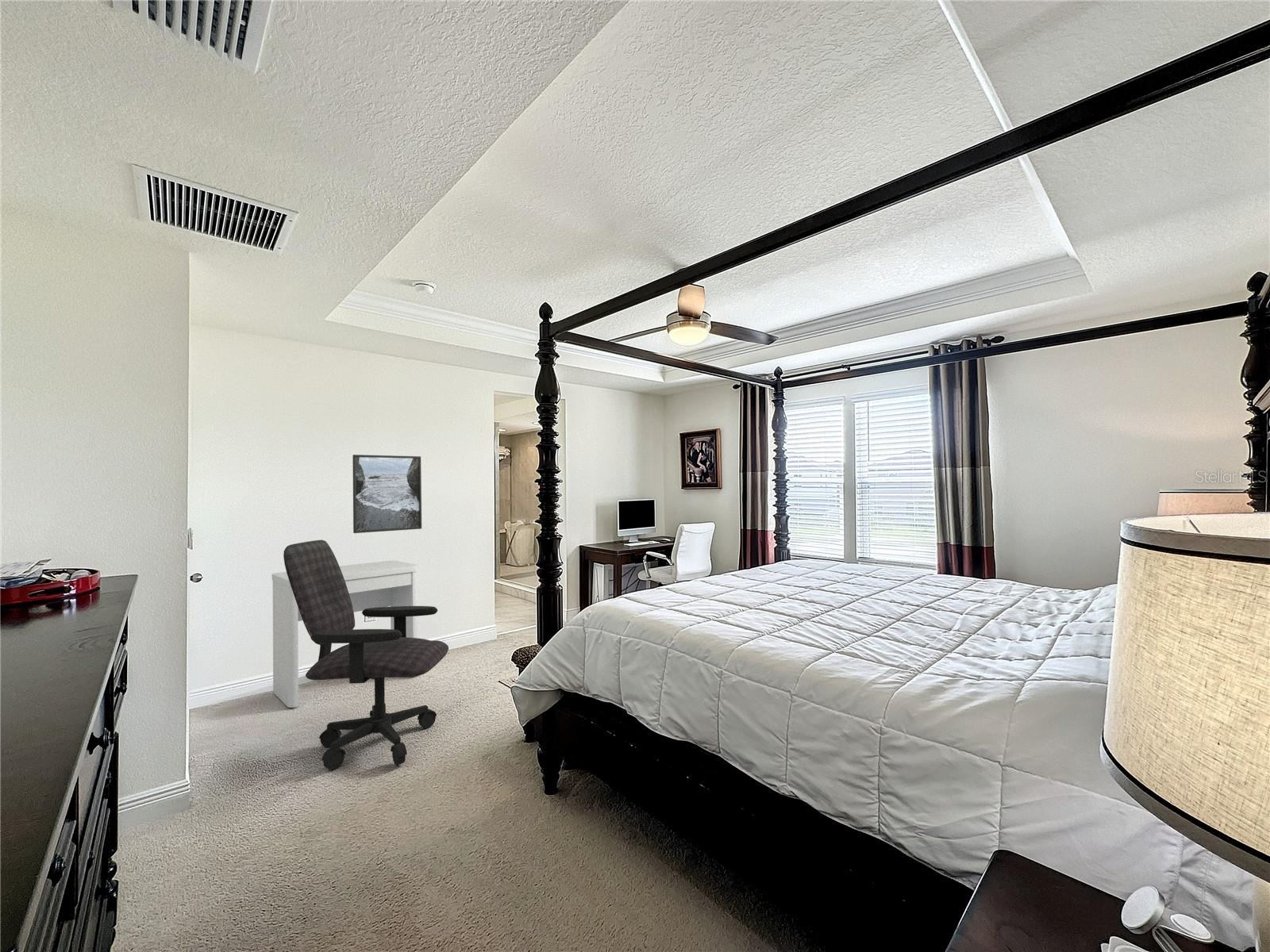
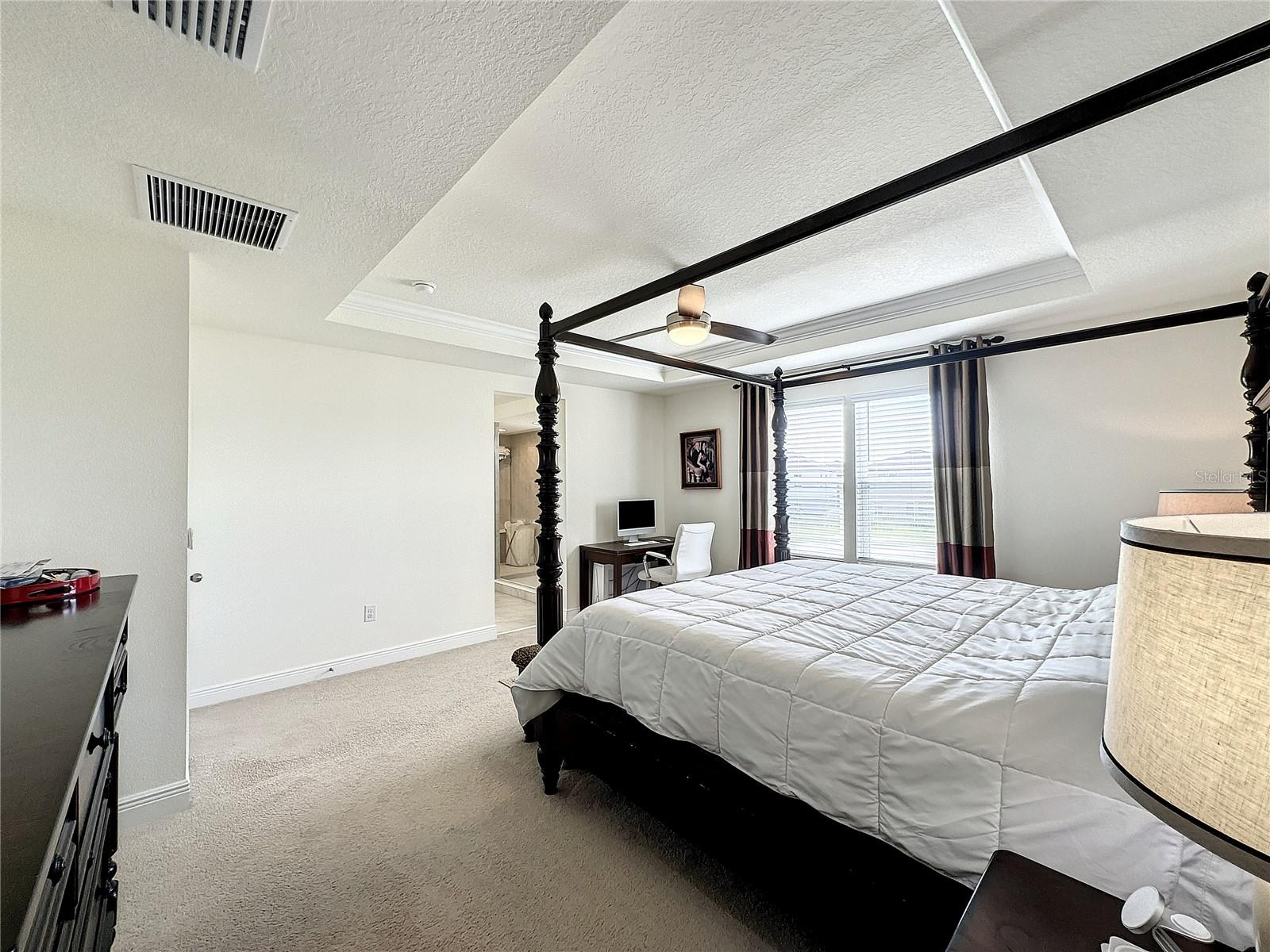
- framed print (388, 493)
- desk (354, 612)
- office chair (373, 641)
